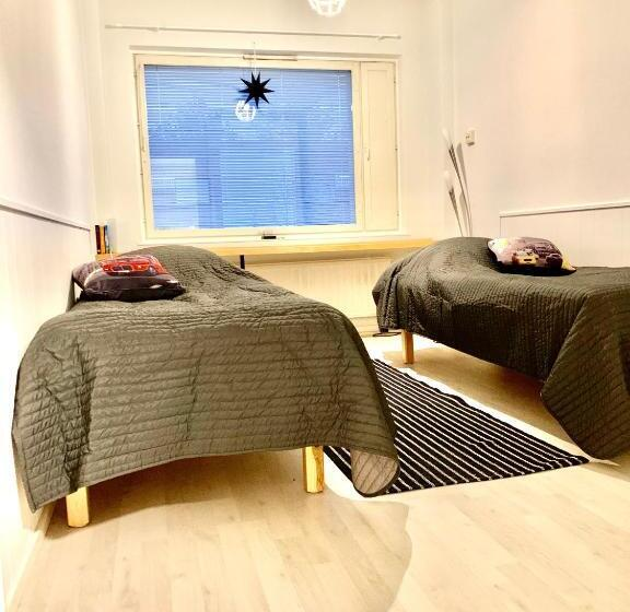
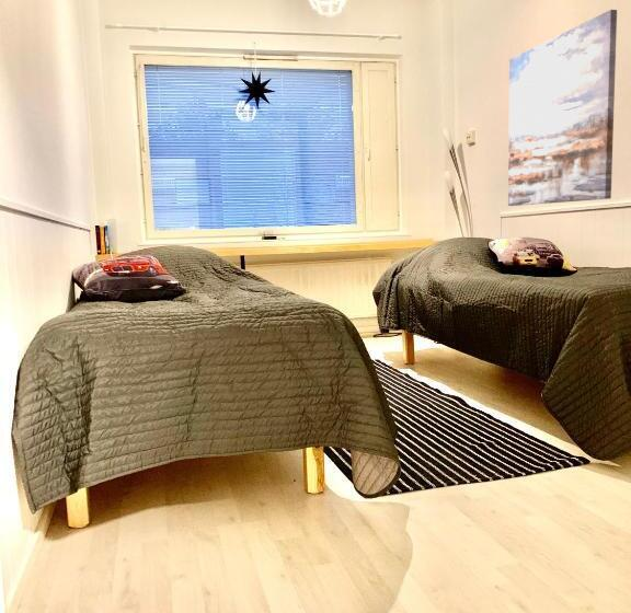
+ wall art (554, 122)
